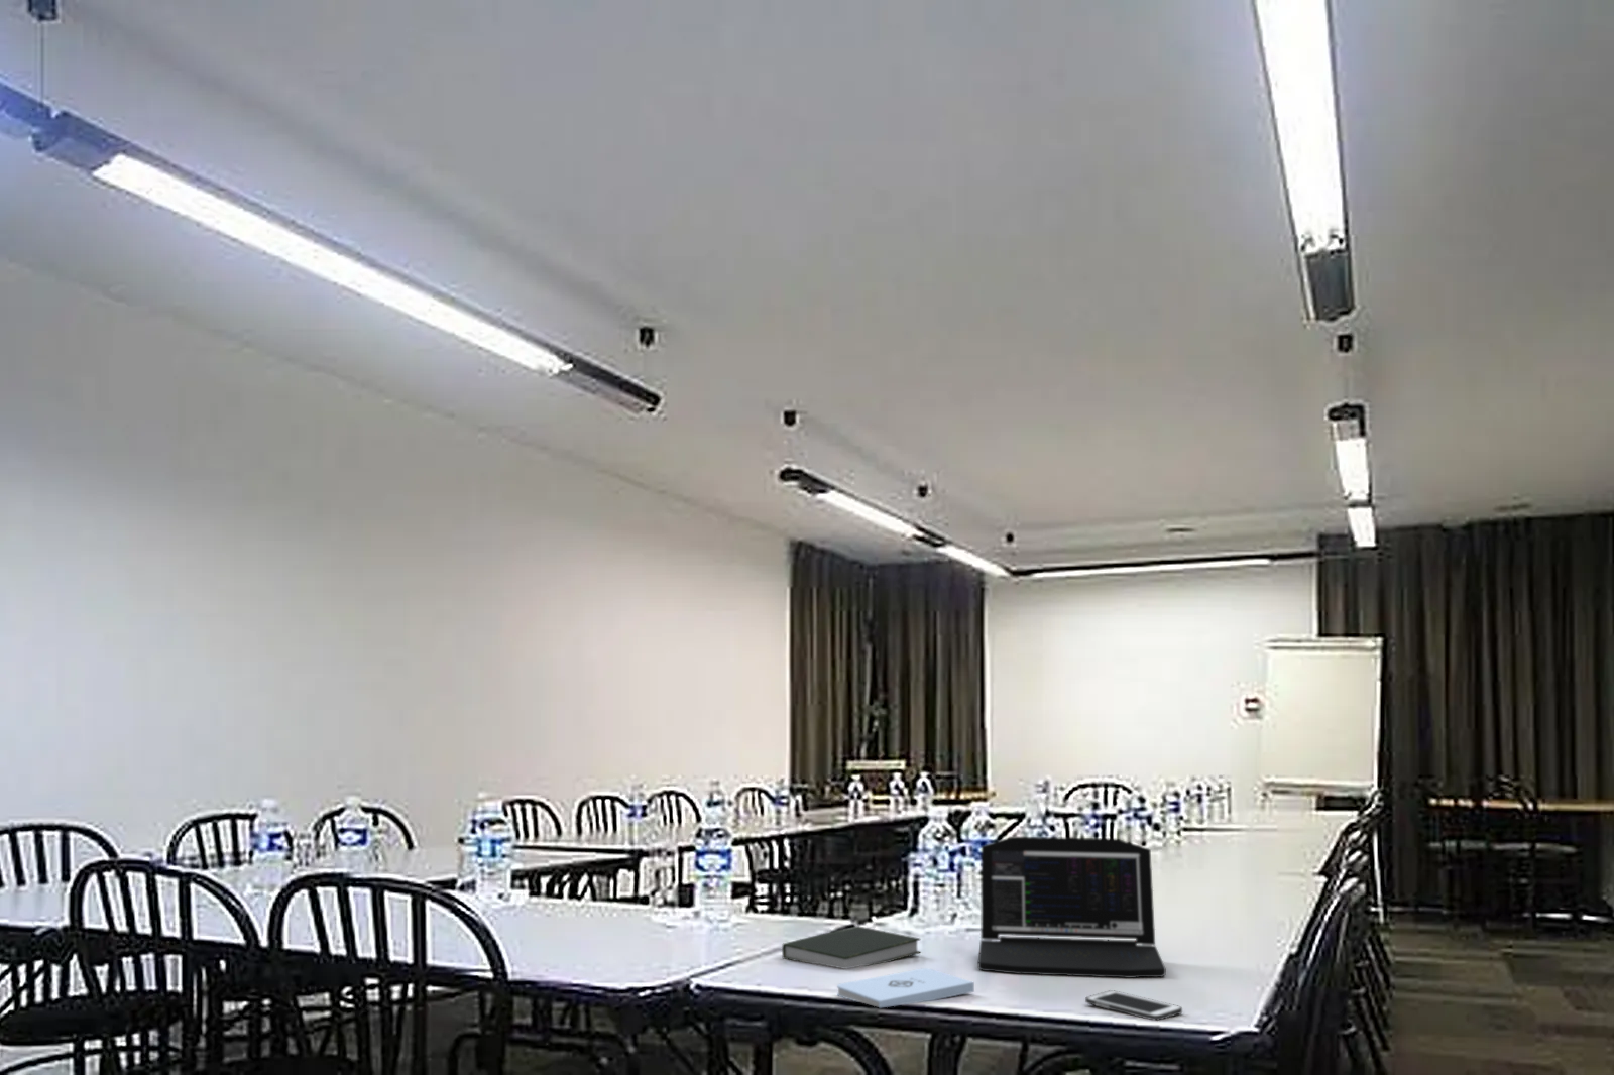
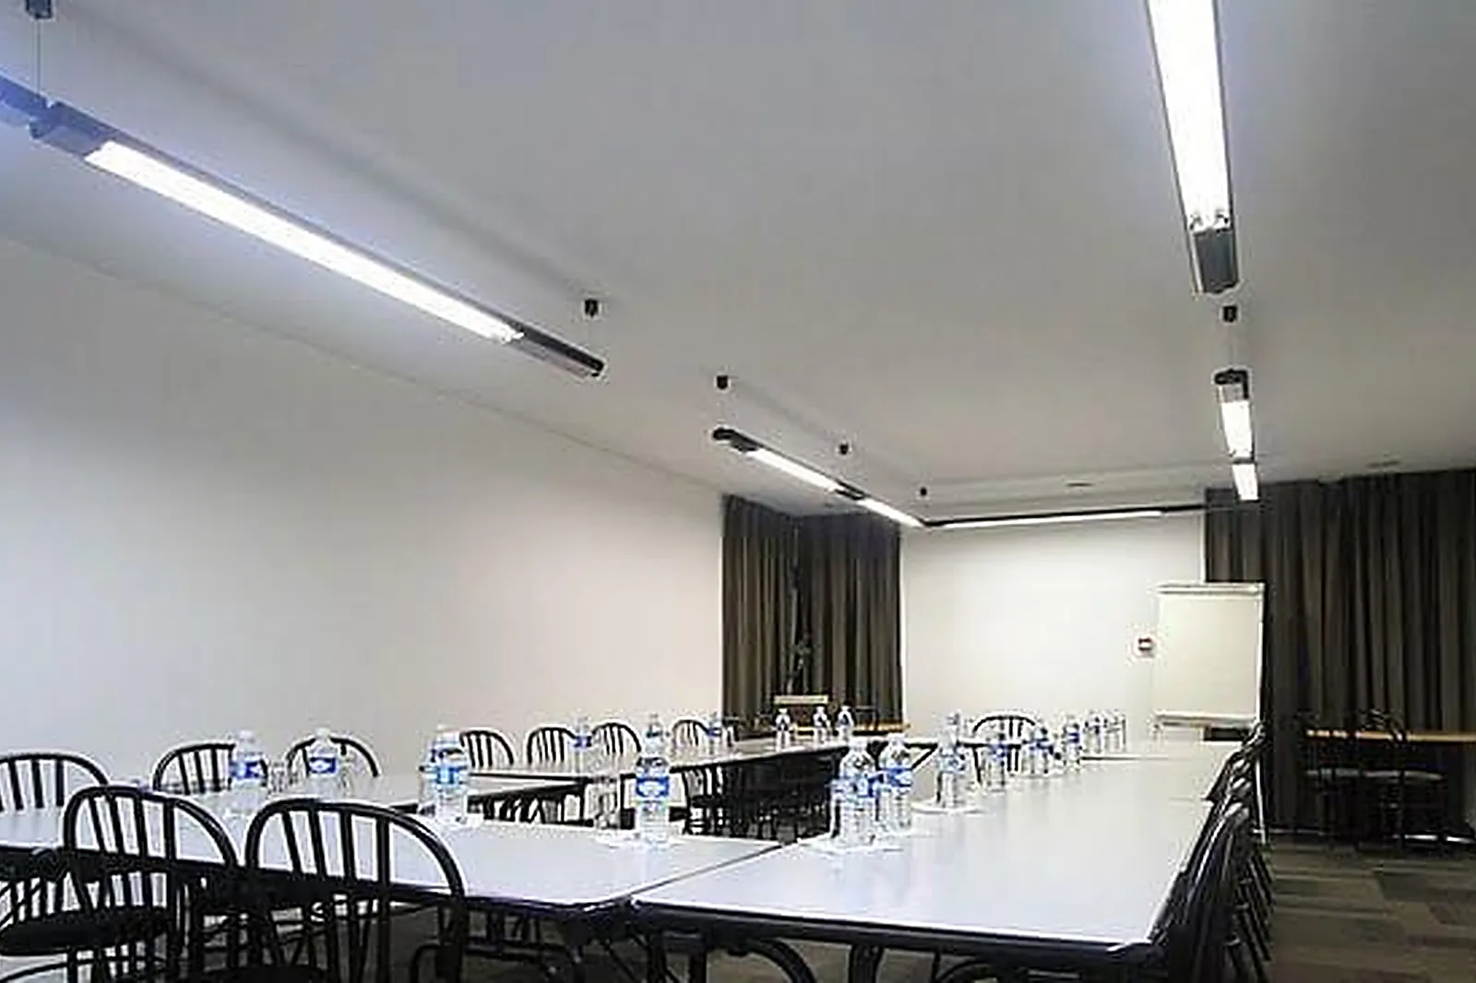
- cell phone (1133, 1005)
- book (851, 948)
- notepad (904, 989)
- laptop (1067, 905)
